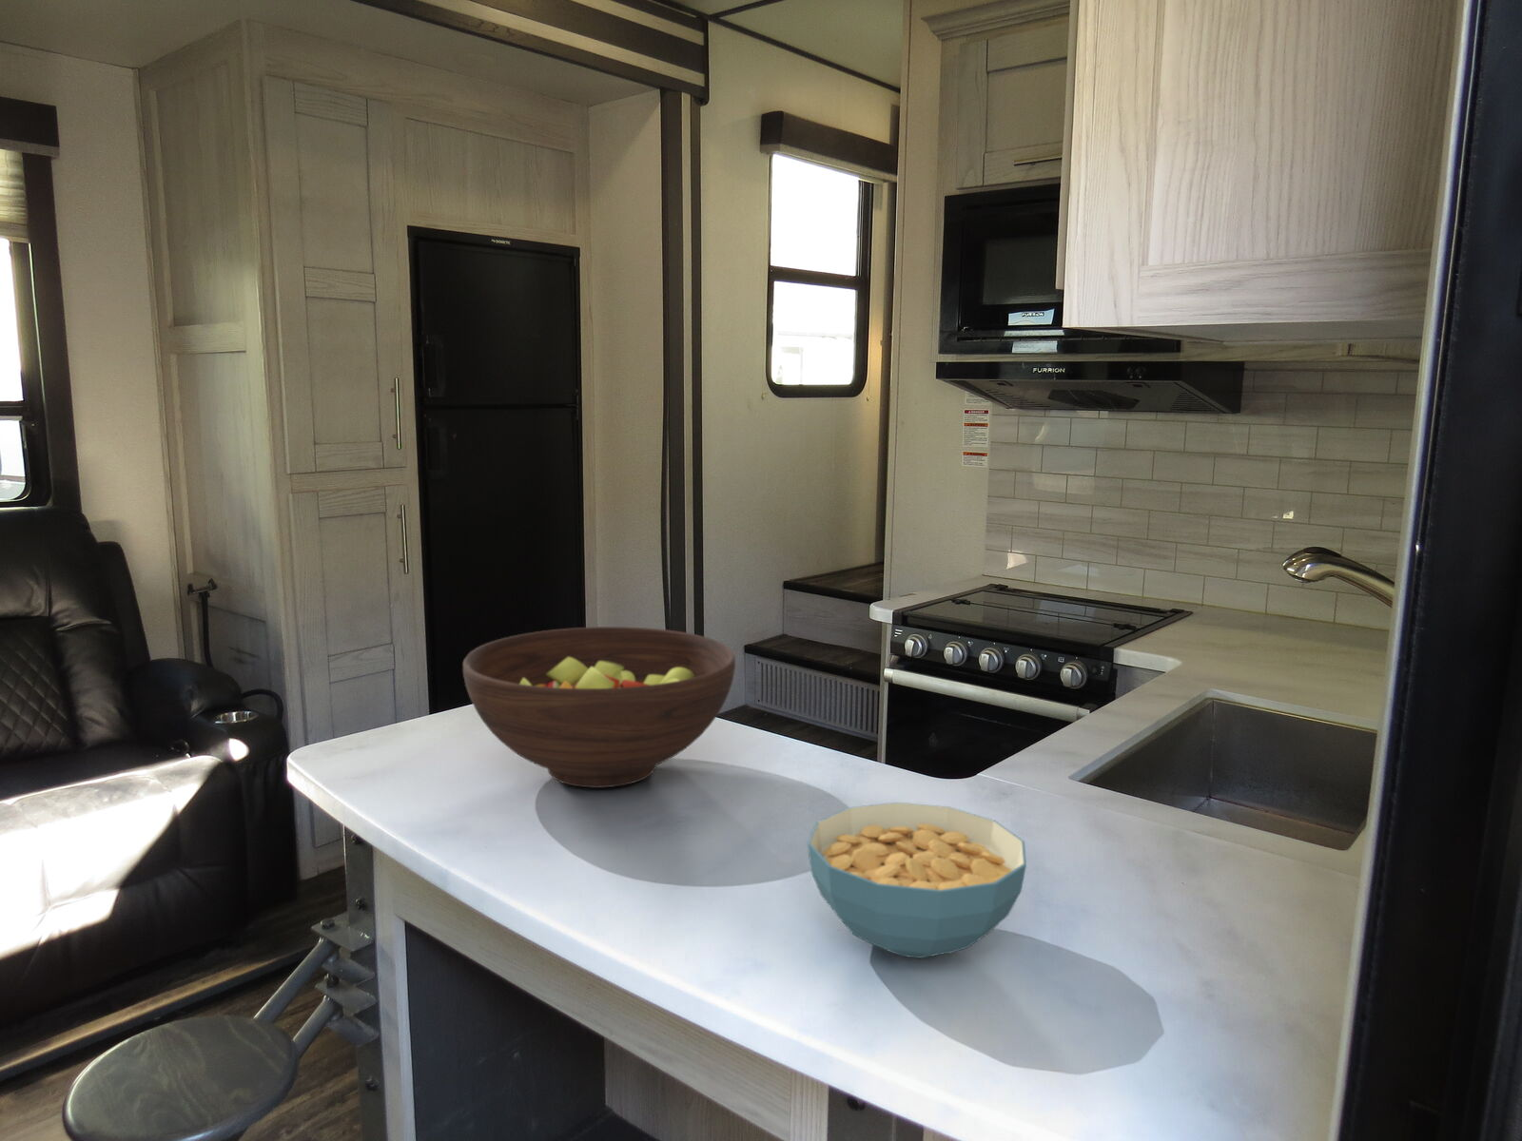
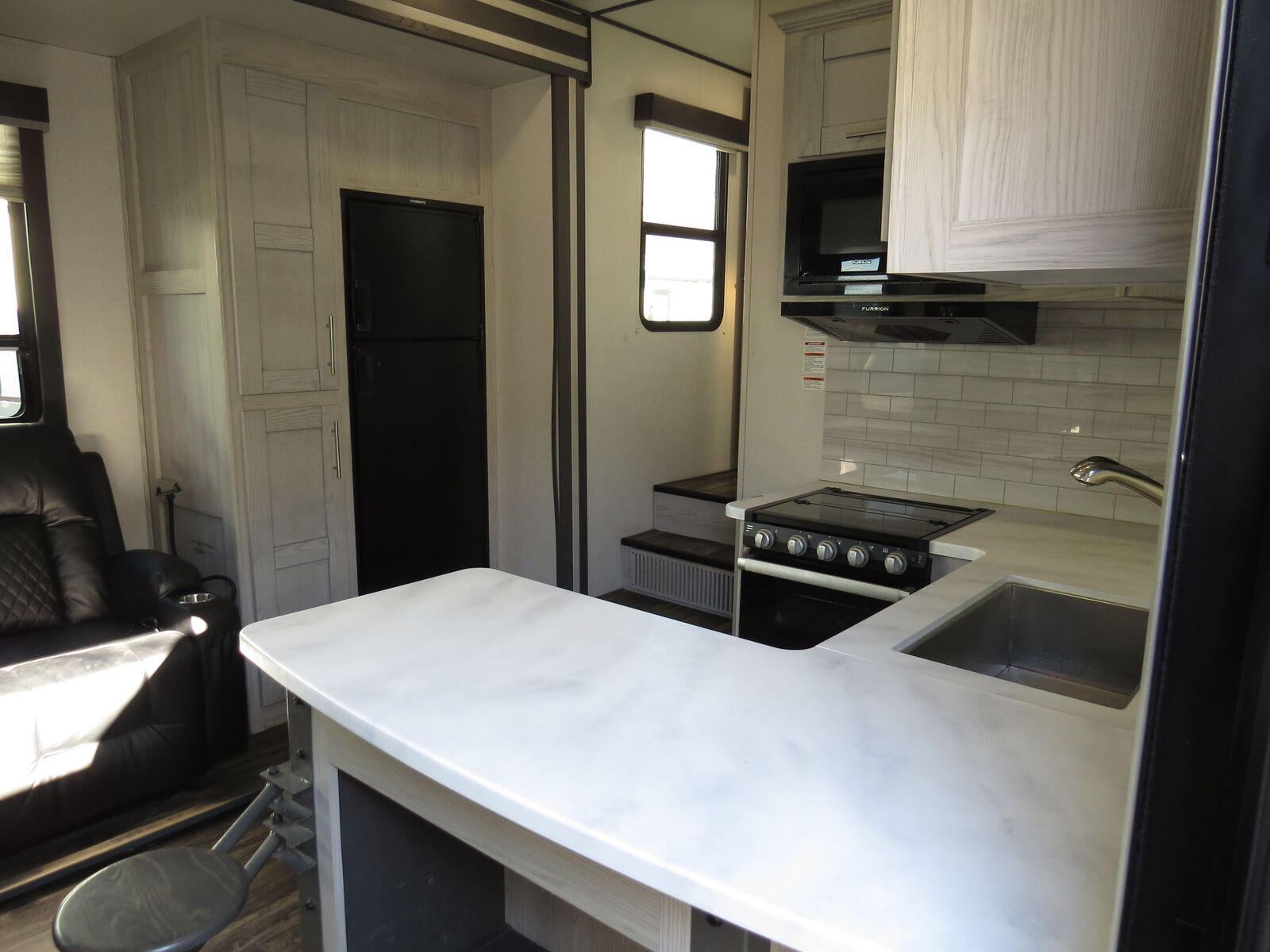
- cereal bowl (914, 892)
- fruit bowl (602, 714)
